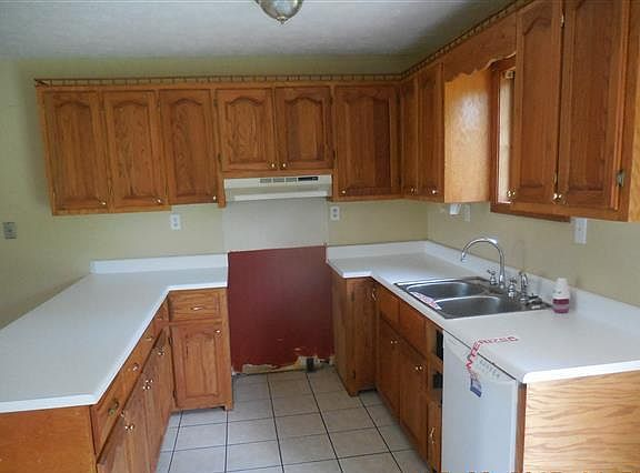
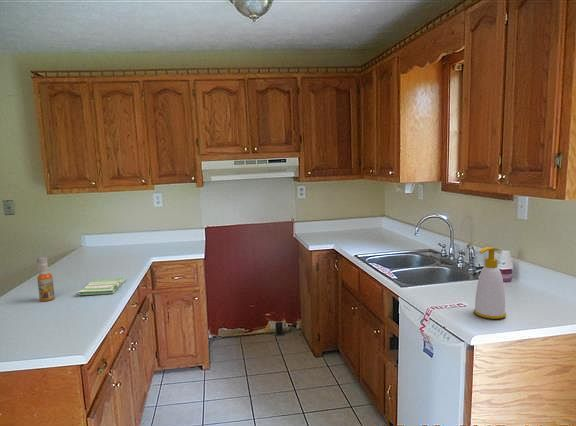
+ spray bottle (44, 278)
+ dish towel (102, 285)
+ soap bottle (490, 281)
